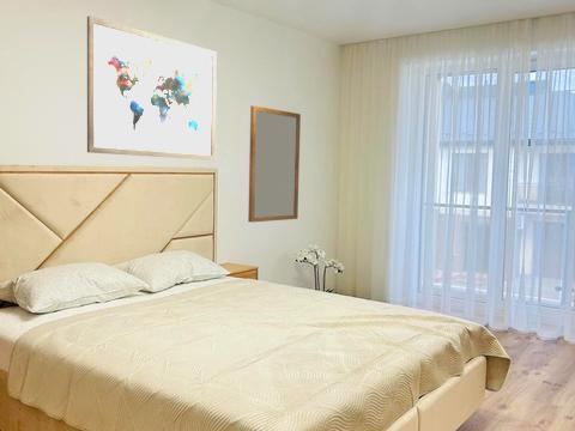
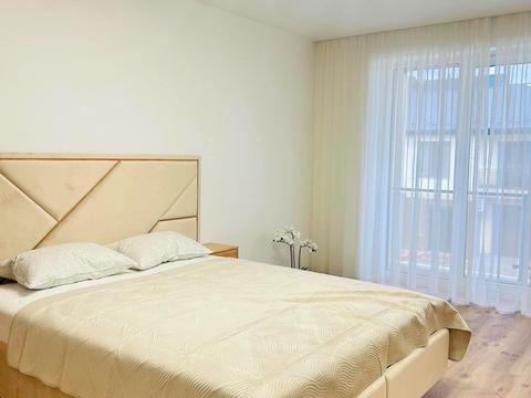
- wall art (158, 96)
- home mirror (274, 165)
